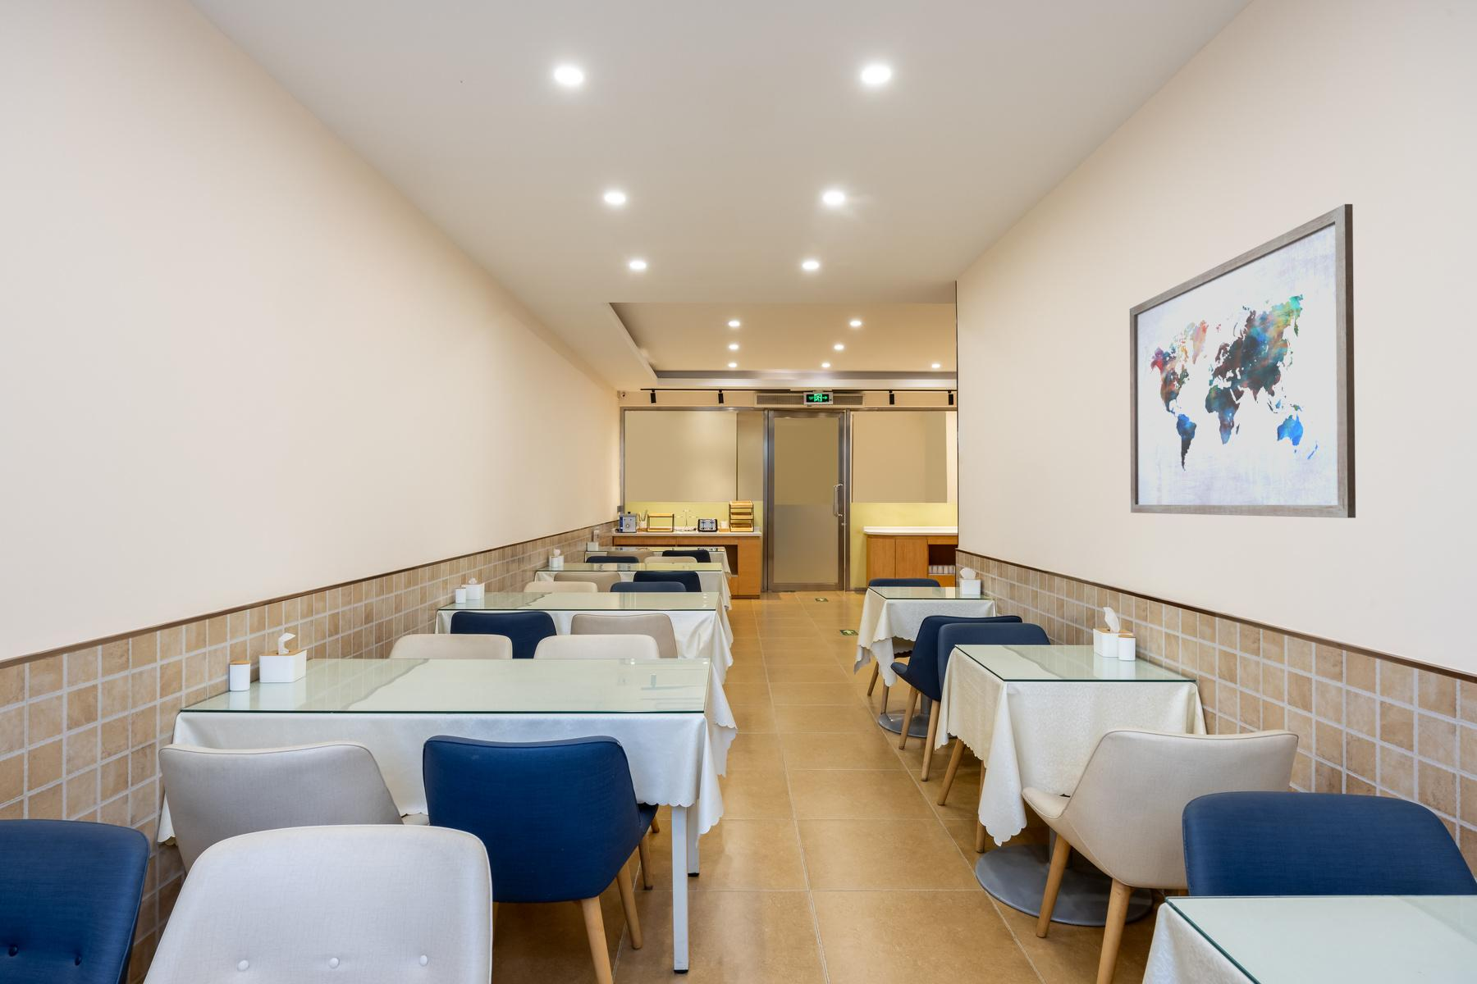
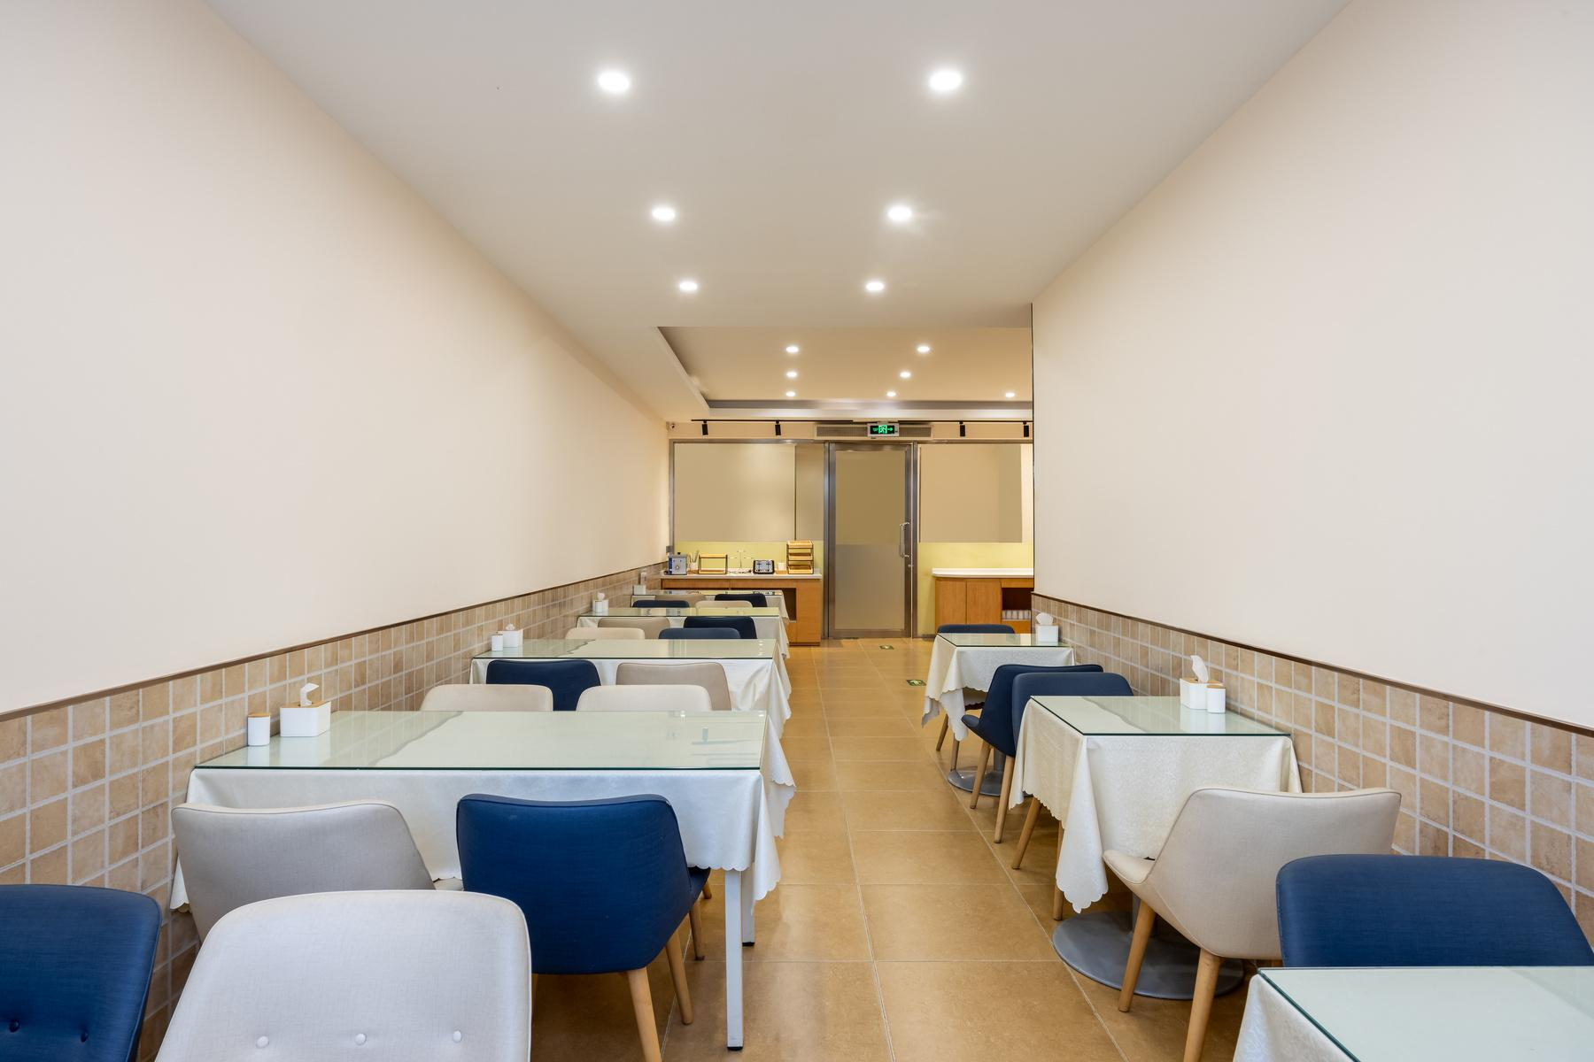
- wall art (1218, 390)
